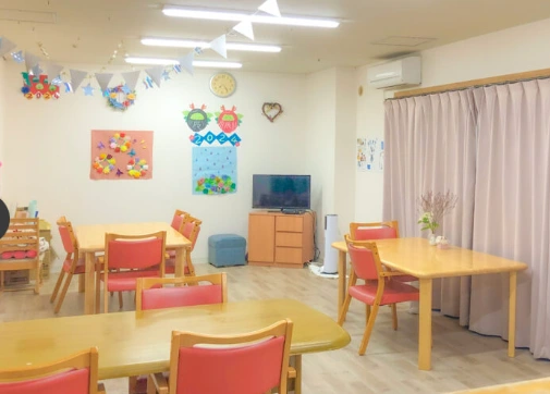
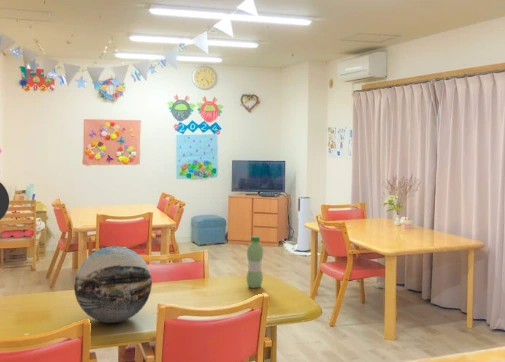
+ water bottle (254, 261)
+ decorative orb (113, 284)
